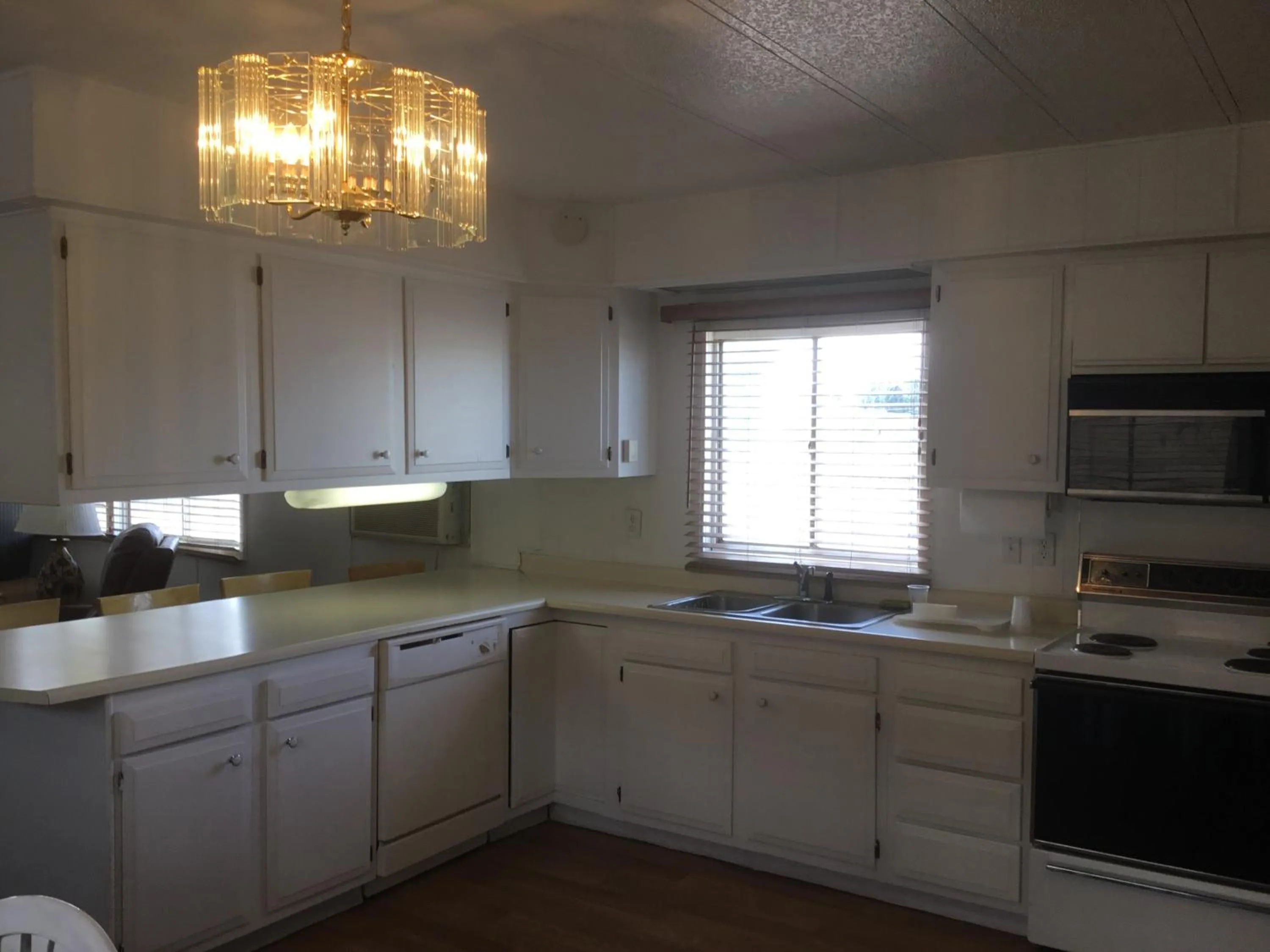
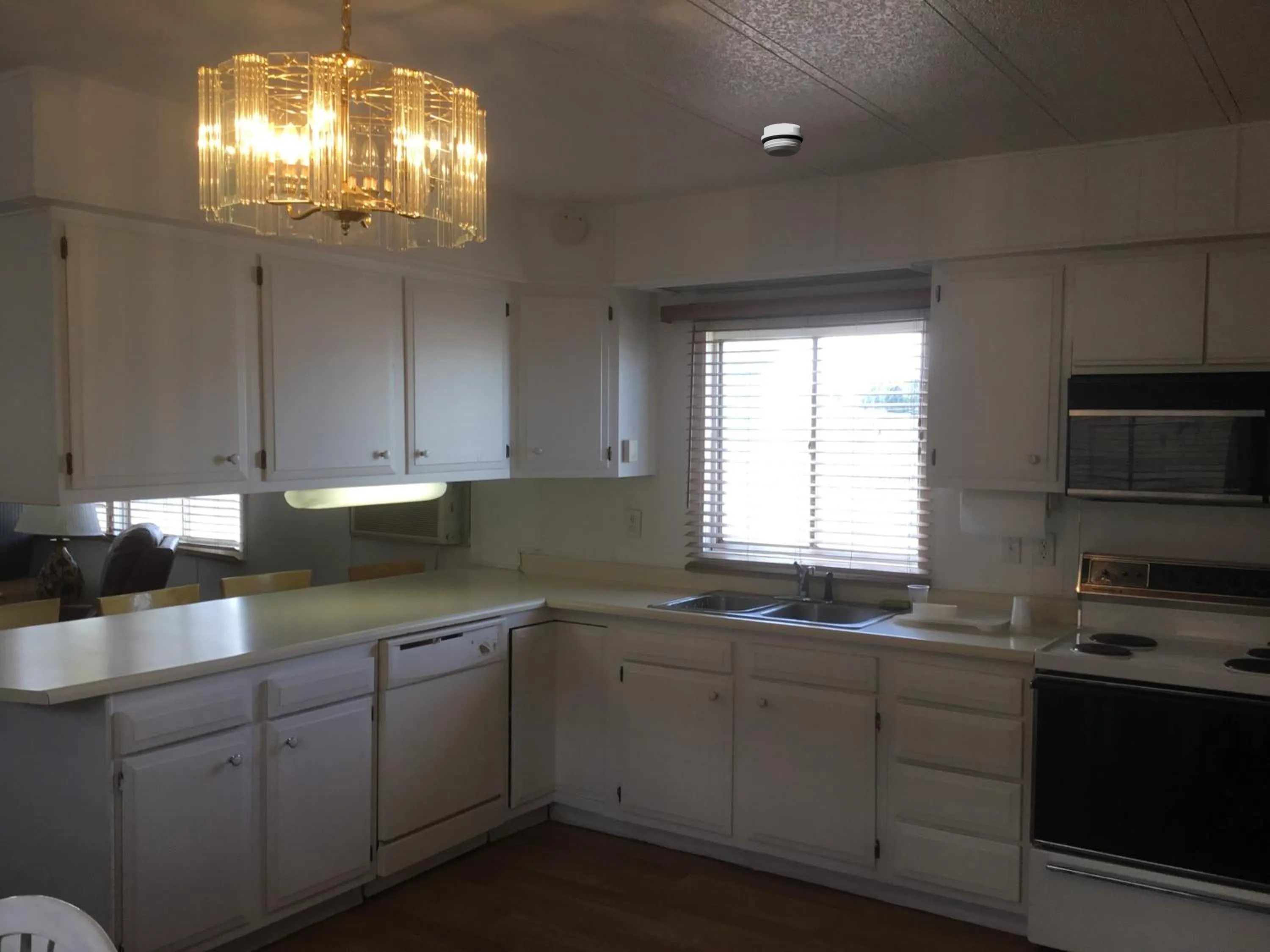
+ smoke detector (782, 140)
